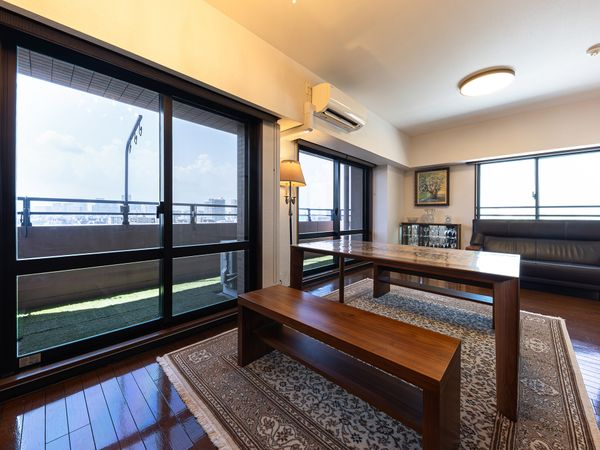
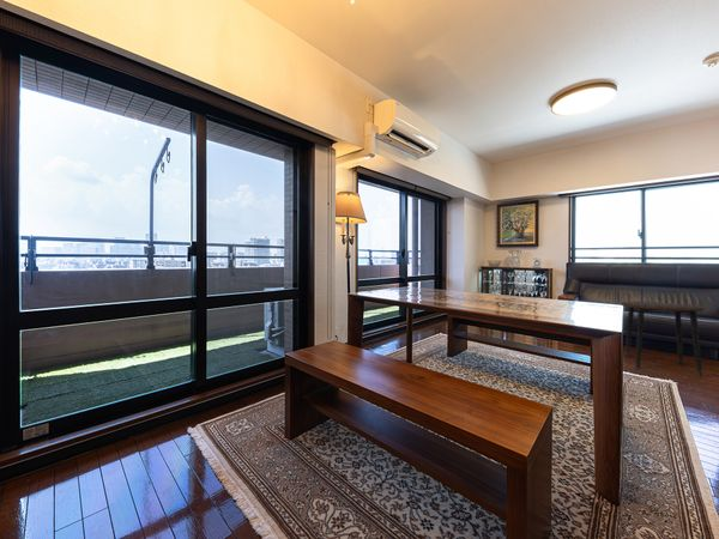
+ side table (676, 333)
